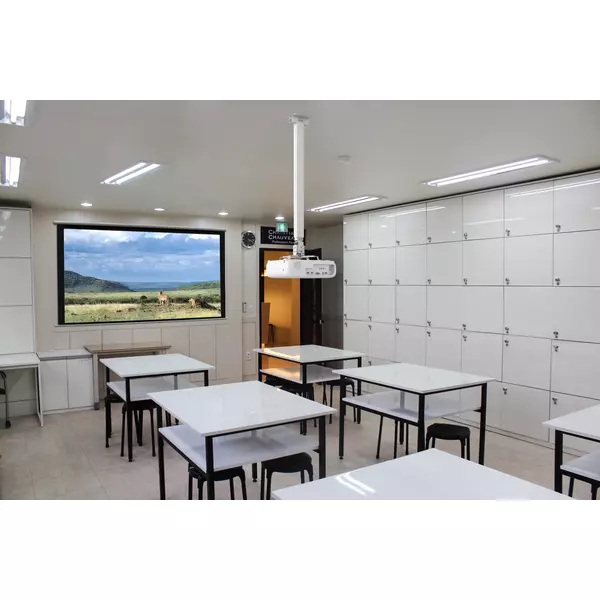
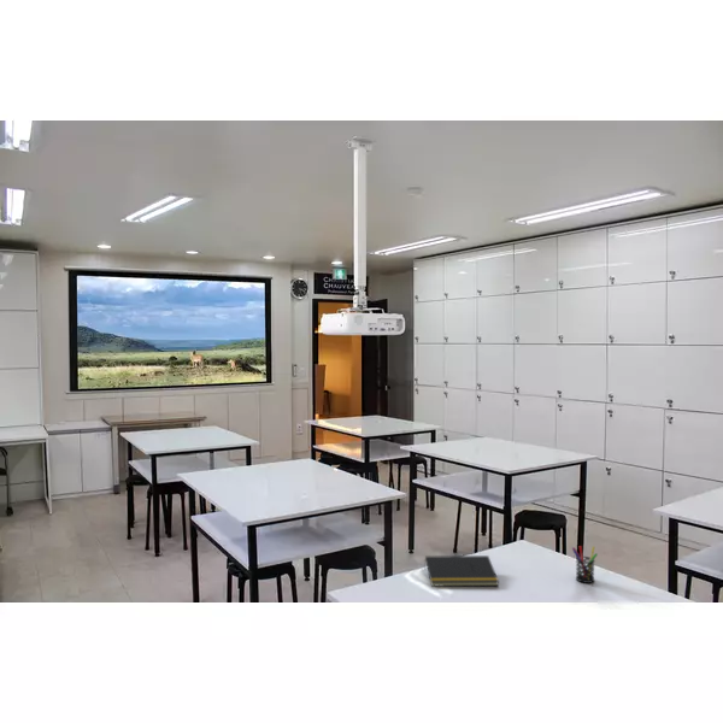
+ notepad (460, 570)
+ pen holder (586, 563)
